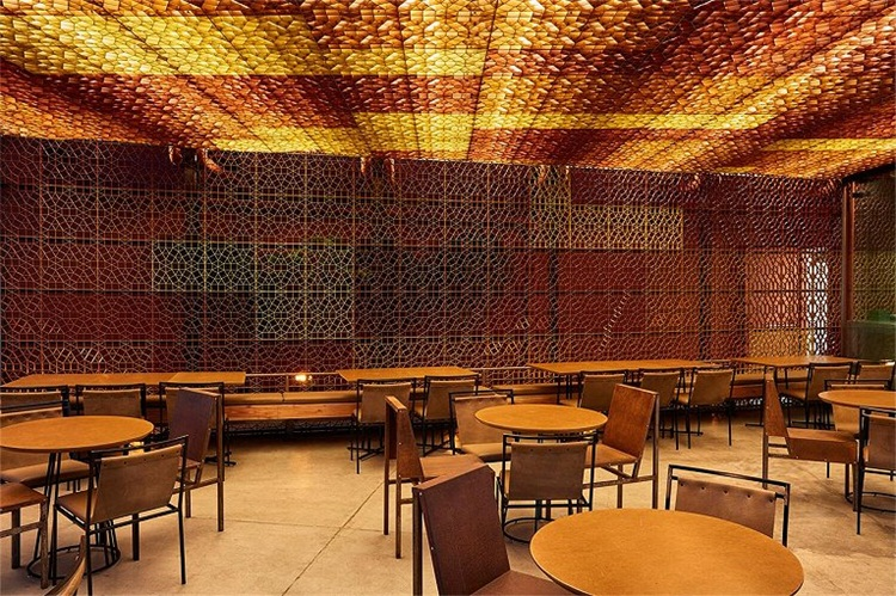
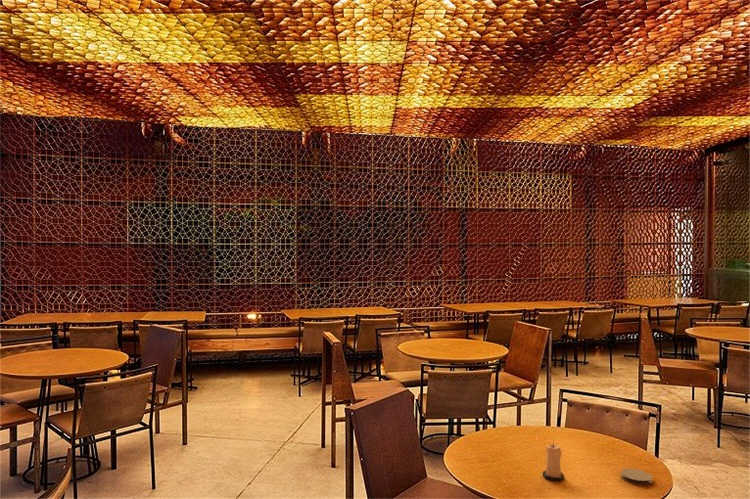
+ candle (553, 459)
+ coaster (636, 476)
